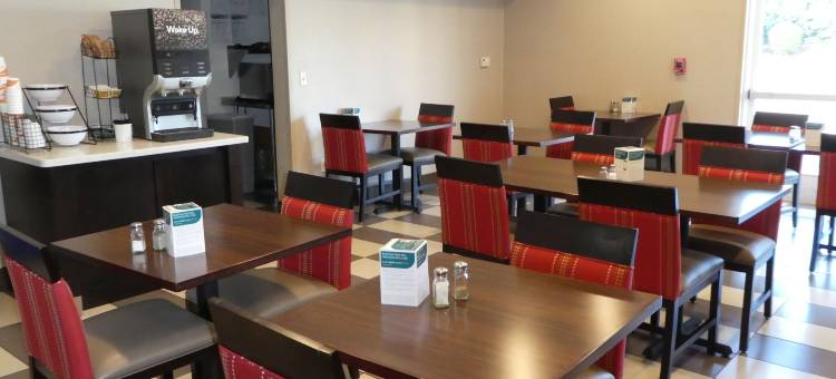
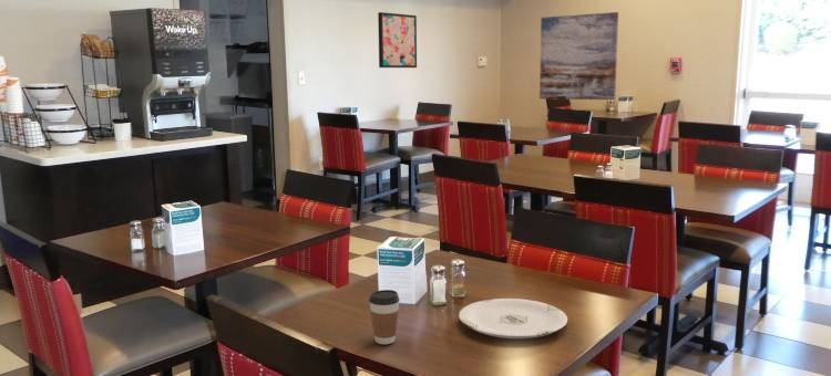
+ wall art (576, 58)
+ coffee cup (384, 316)
+ wall art (398, 41)
+ plate (512, 320)
